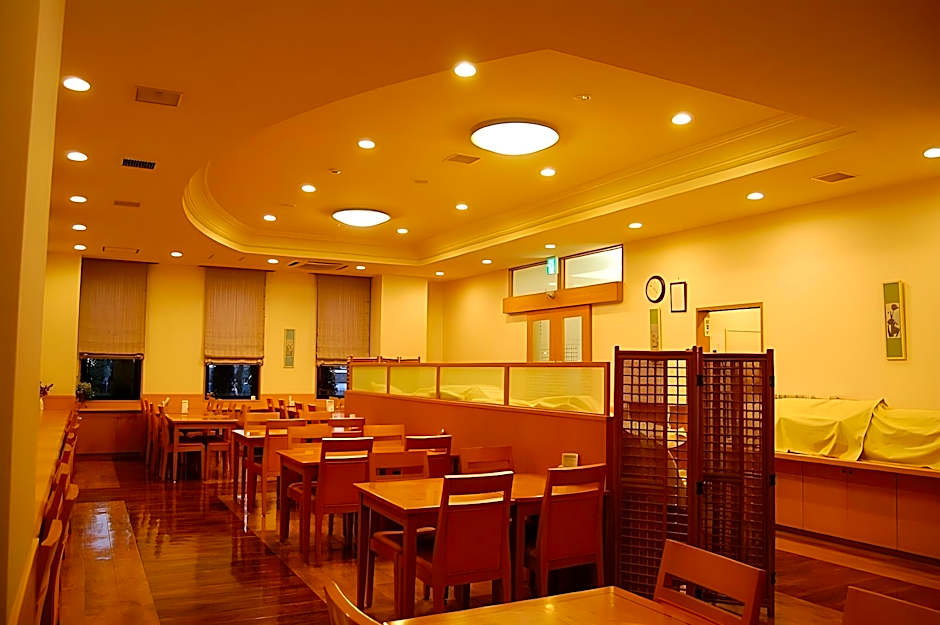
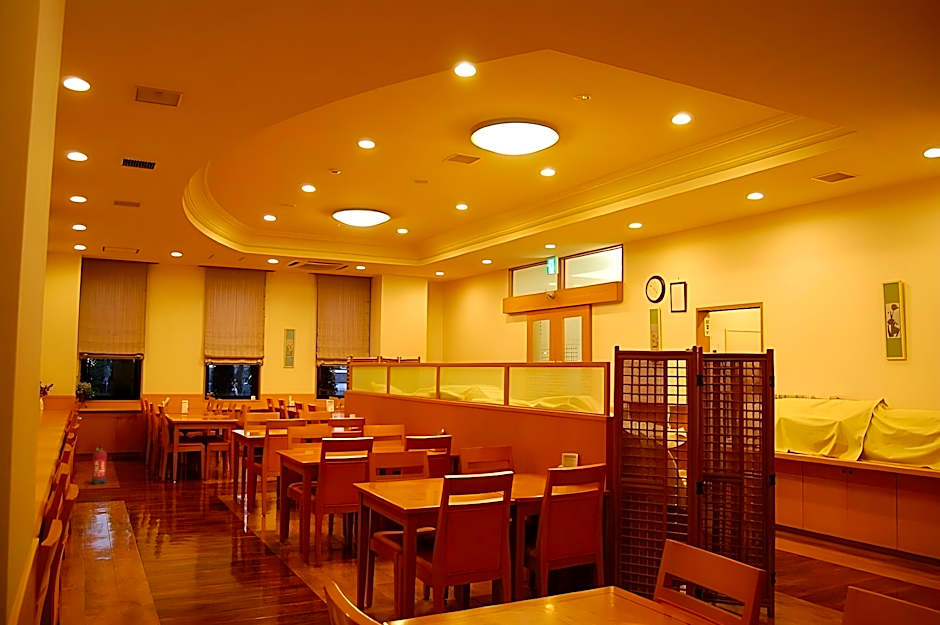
+ fire extinguisher (99, 463)
